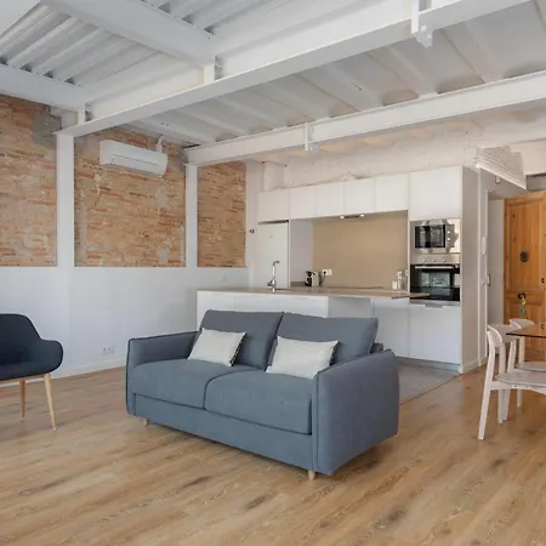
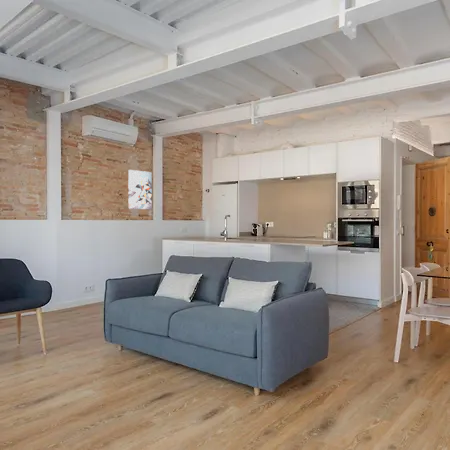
+ wall art (140, 190)
